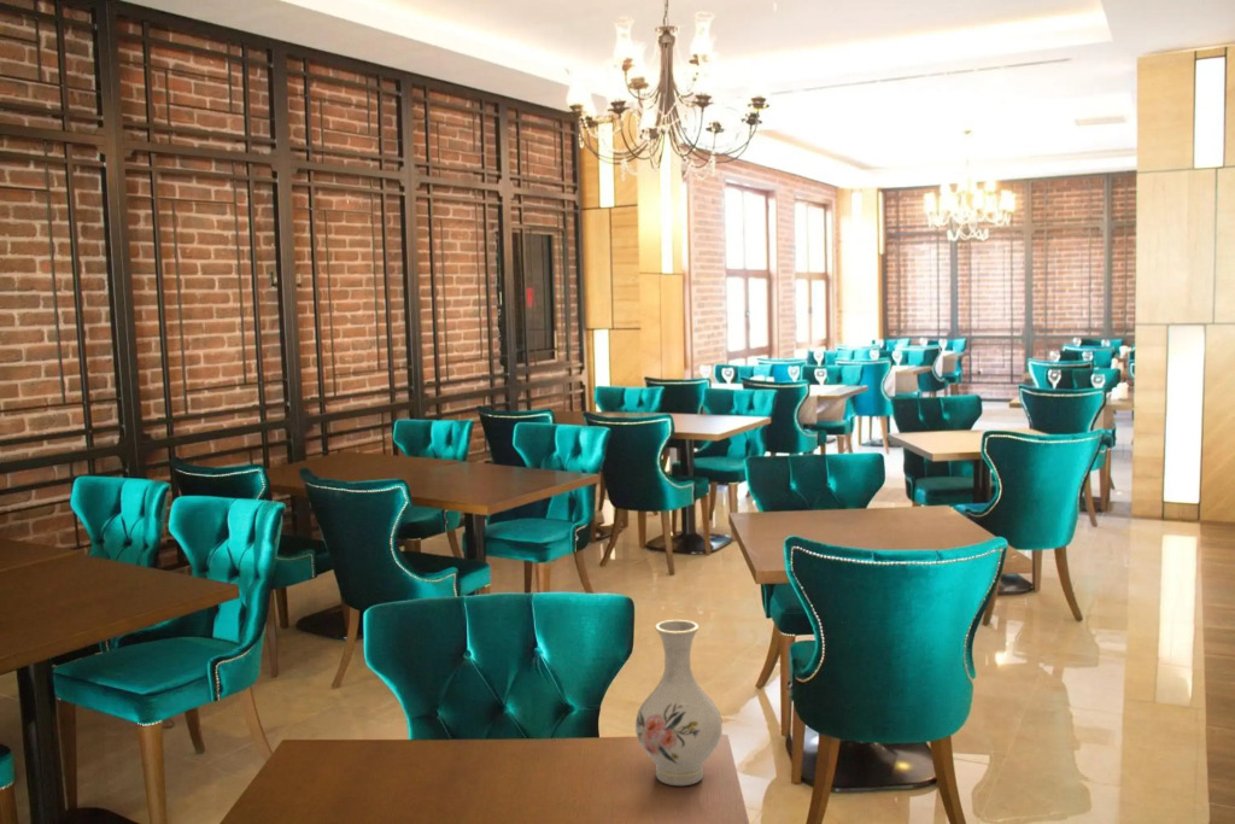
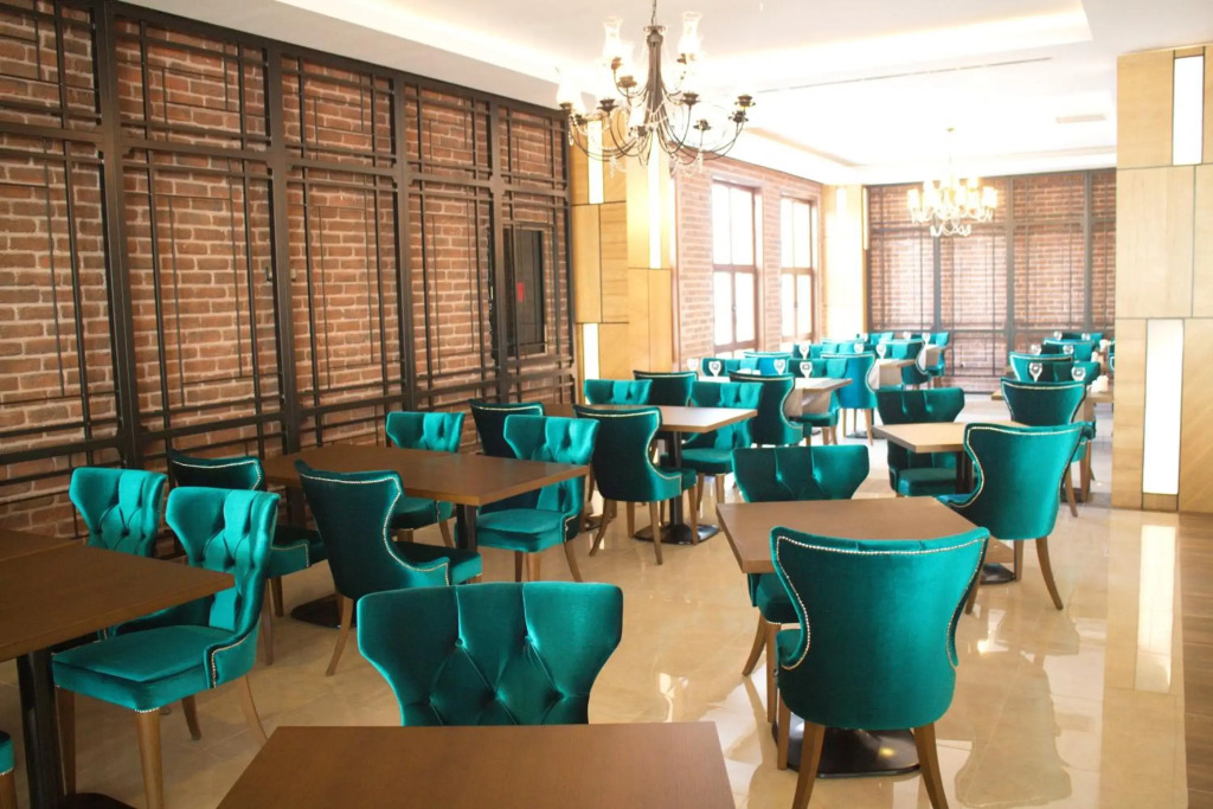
- vase (678, 701)
